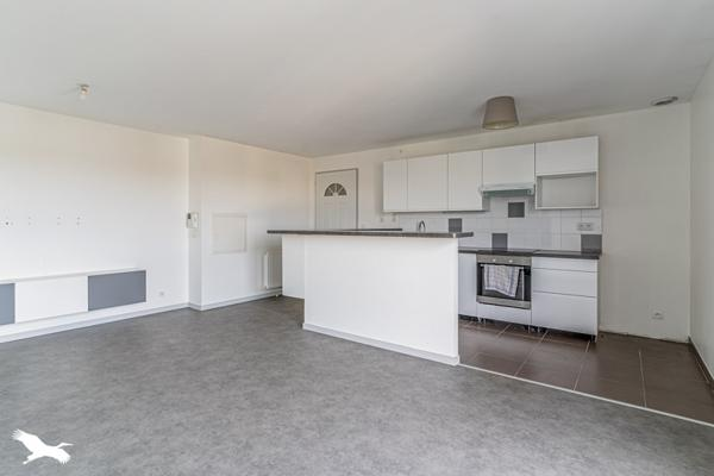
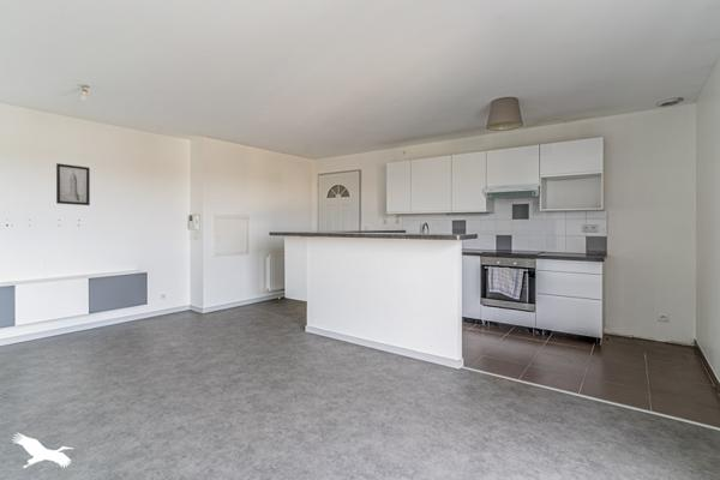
+ wall art (73, 185)
